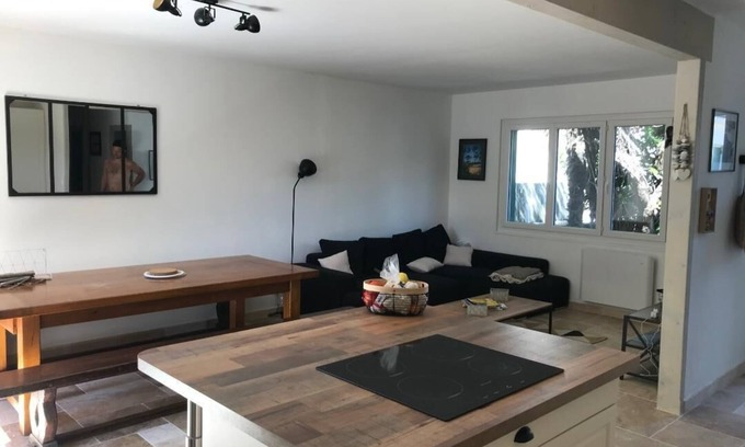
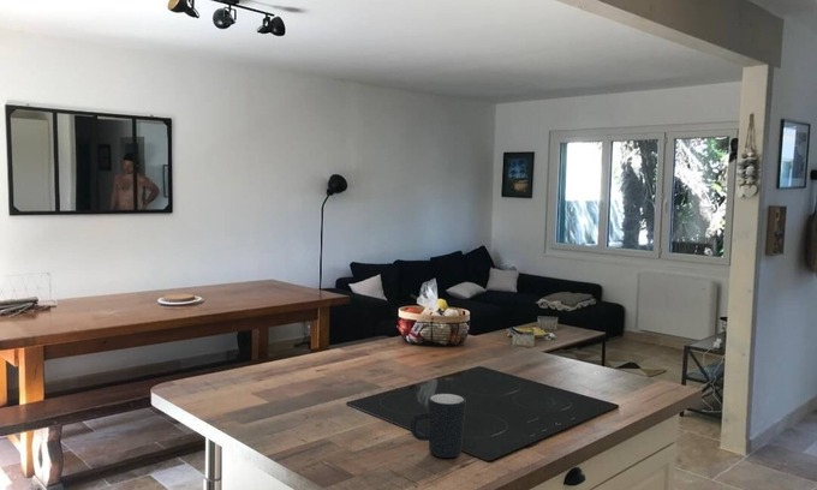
+ mug (437, 426)
